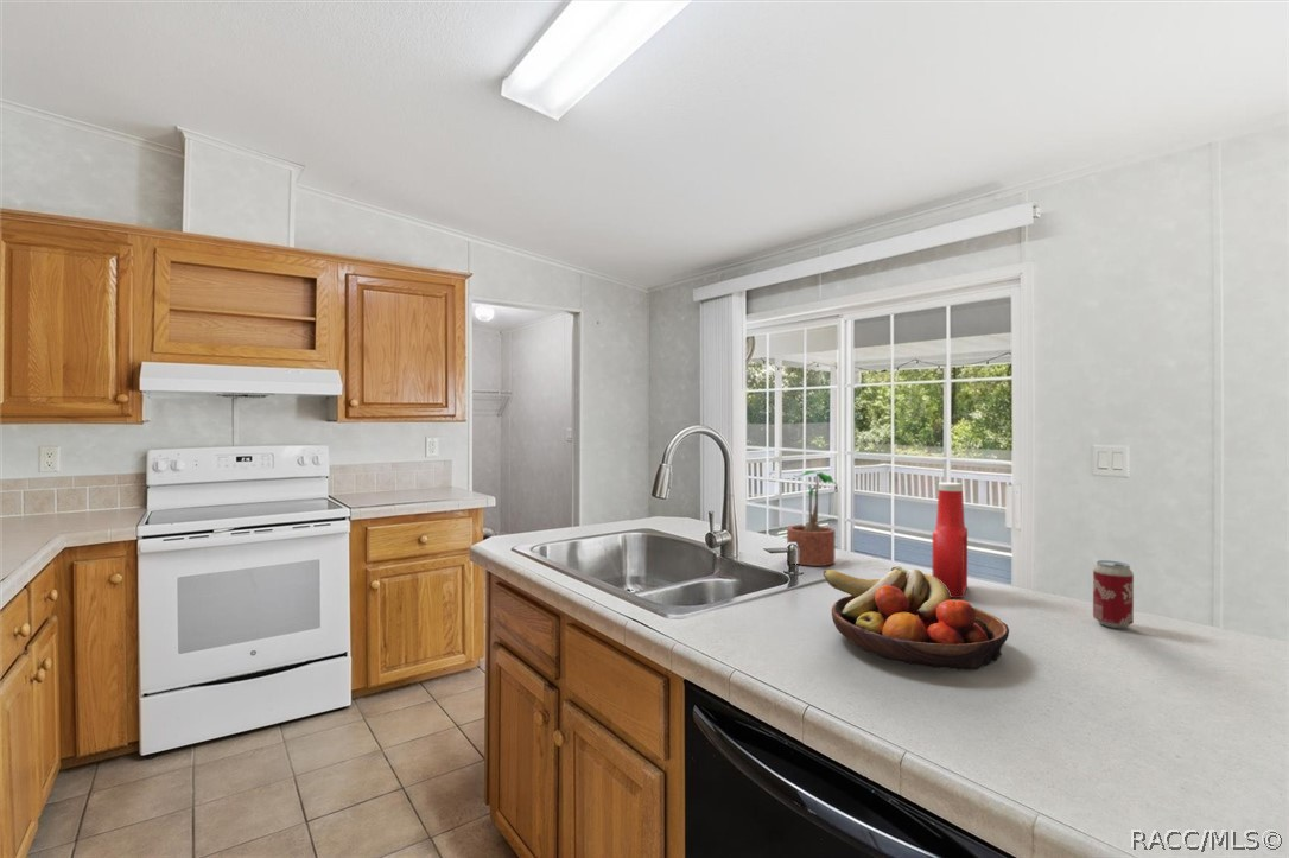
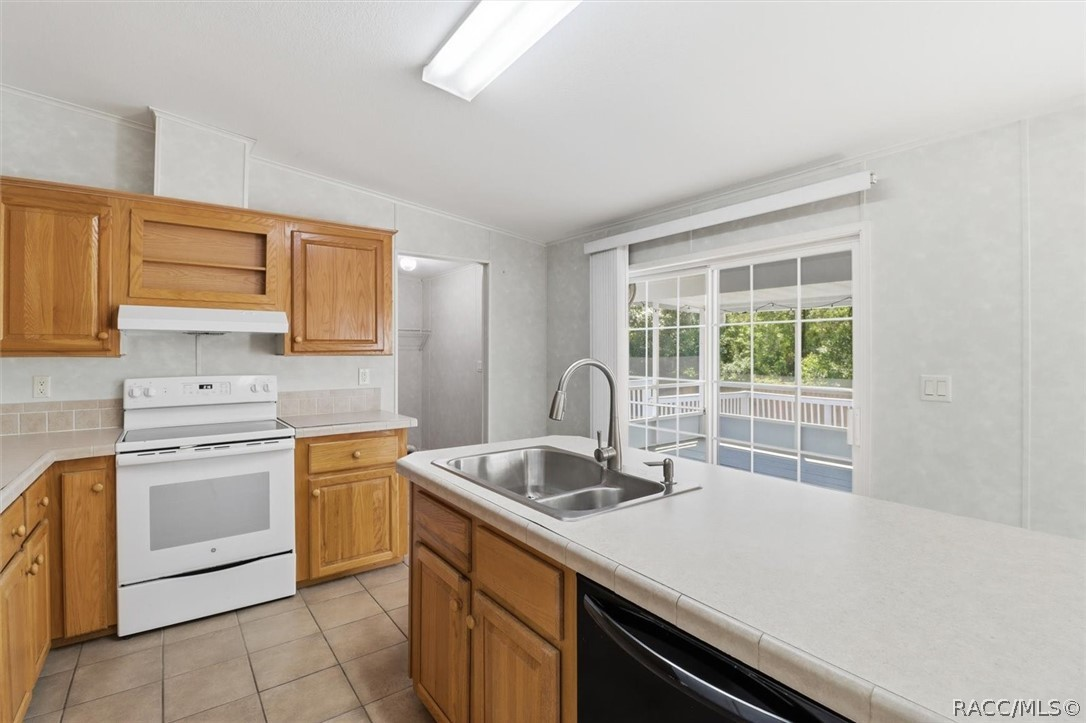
- soap bottle (950, 536)
- potted plant (814, 515)
- beverage can (1112, 593)
- fruit bowl (913, 609)
